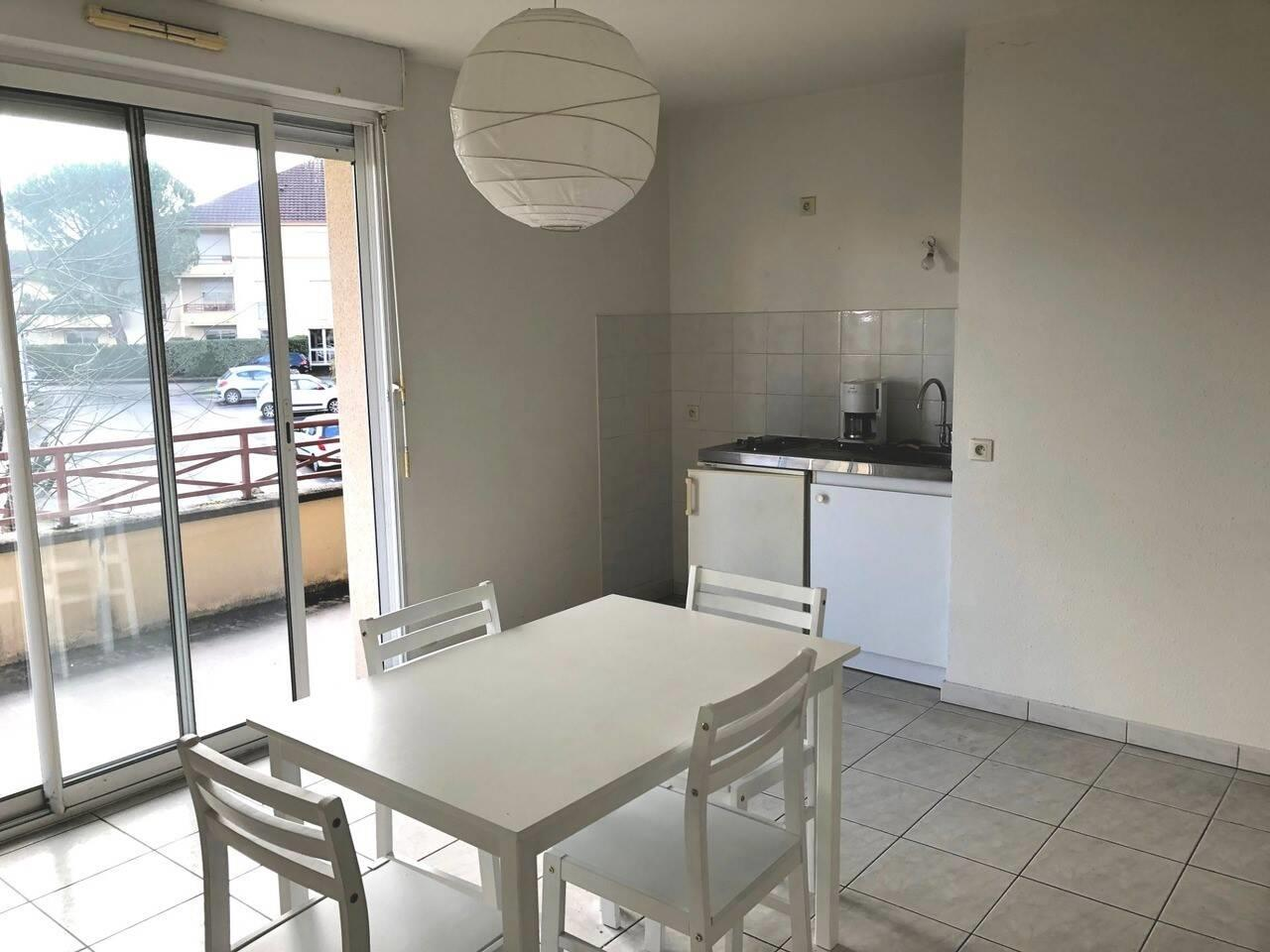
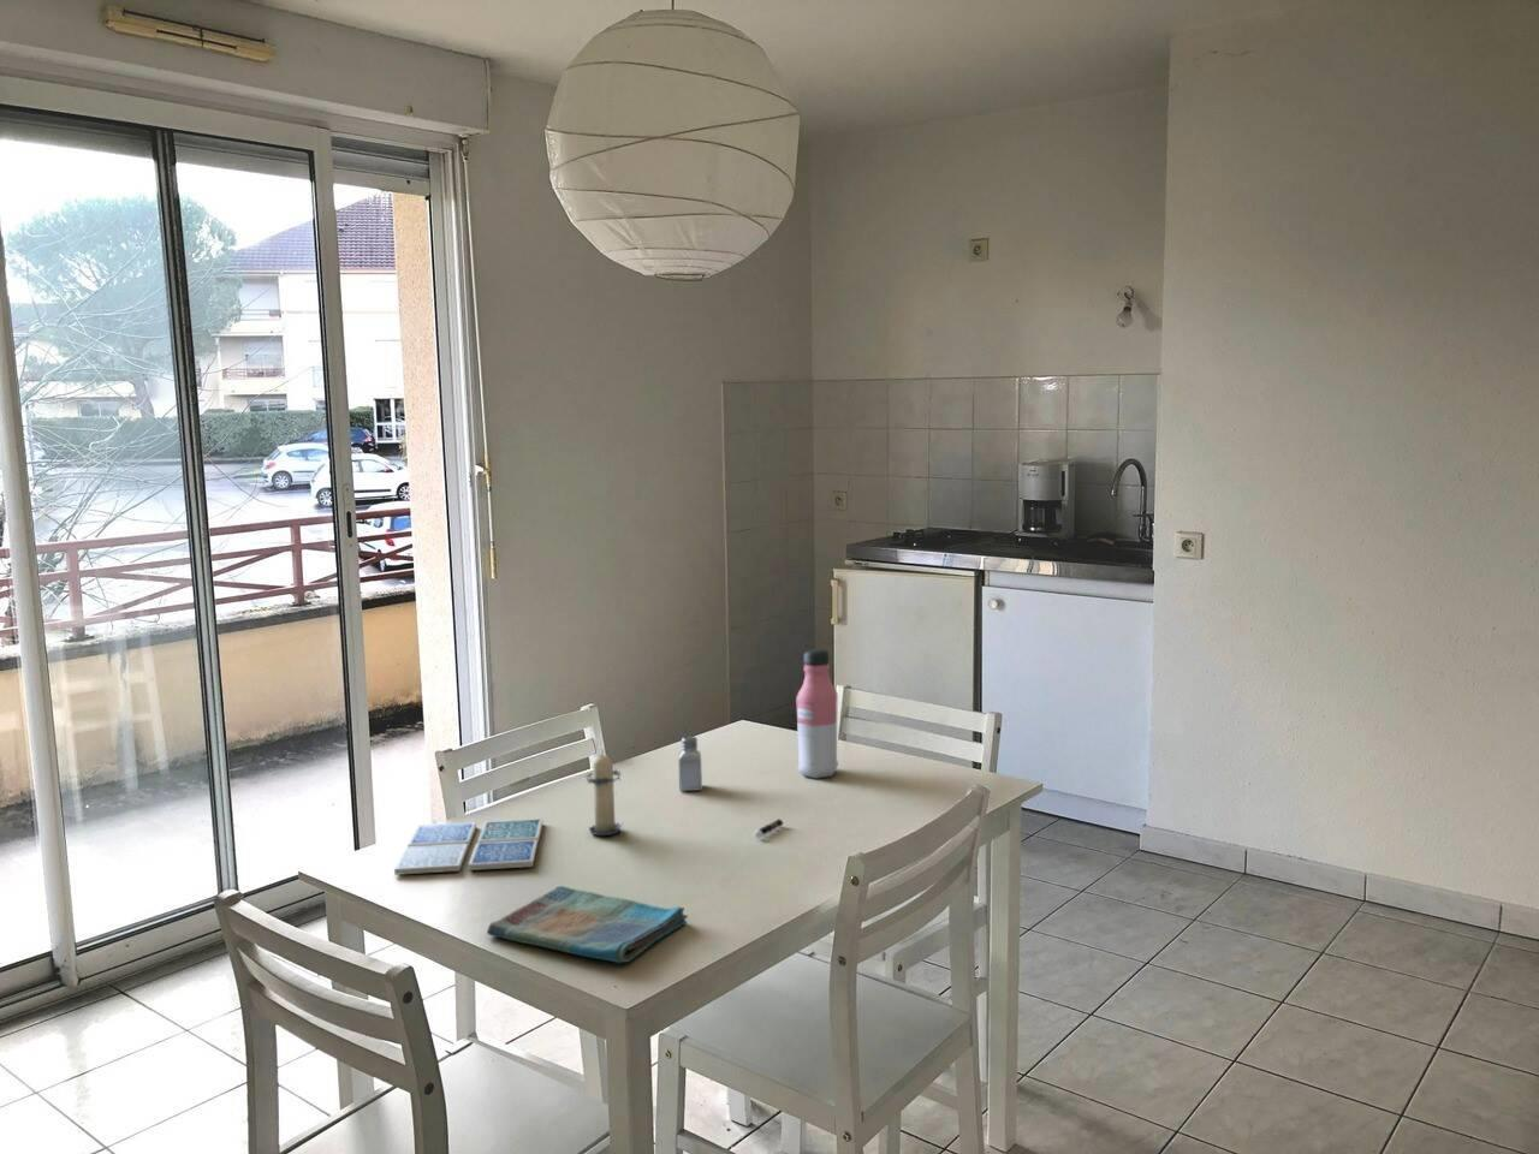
+ candle (603, 790)
+ water bottle (817, 712)
+ pepper shaker (768, 827)
+ drink coaster (475, 846)
+ saltshaker (690, 762)
+ dish towel (588, 920)
